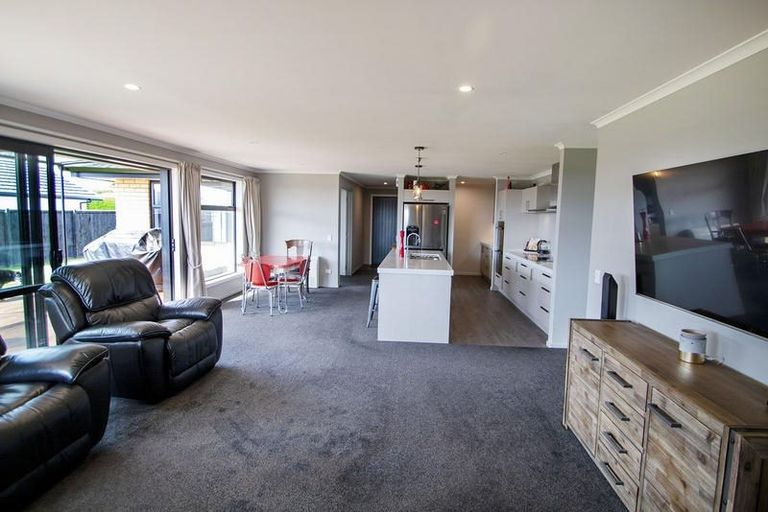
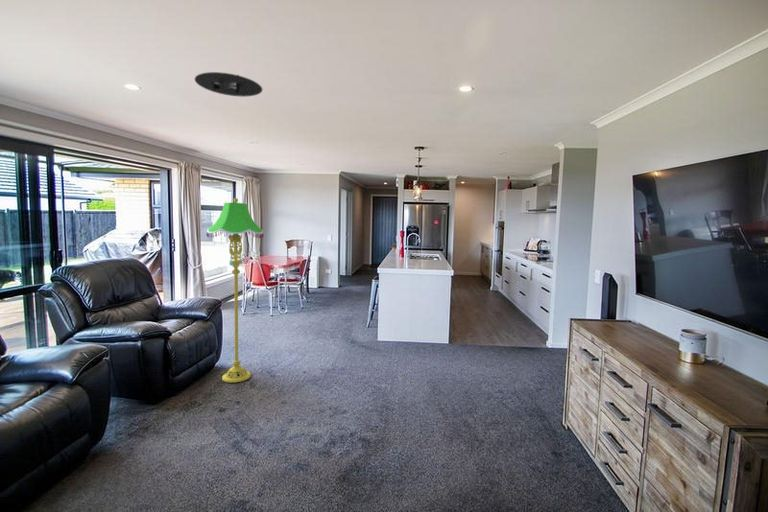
+ floor lamp (236, 289)
+ ceiling light (229, 81)
